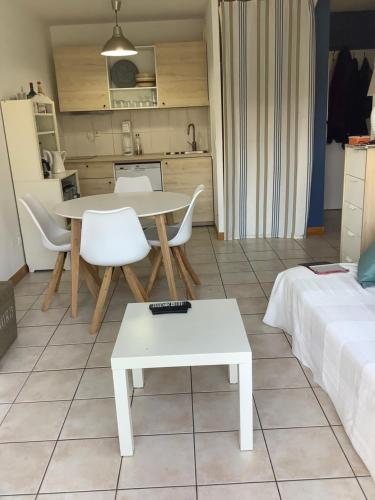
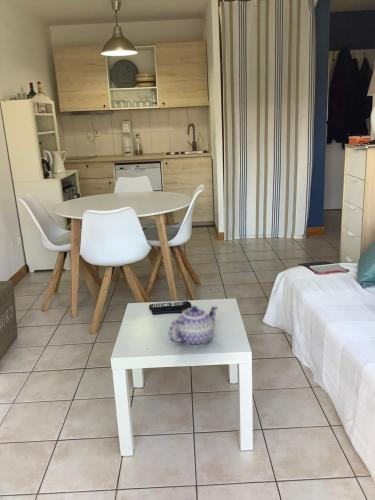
+ teapot (194, 324)
